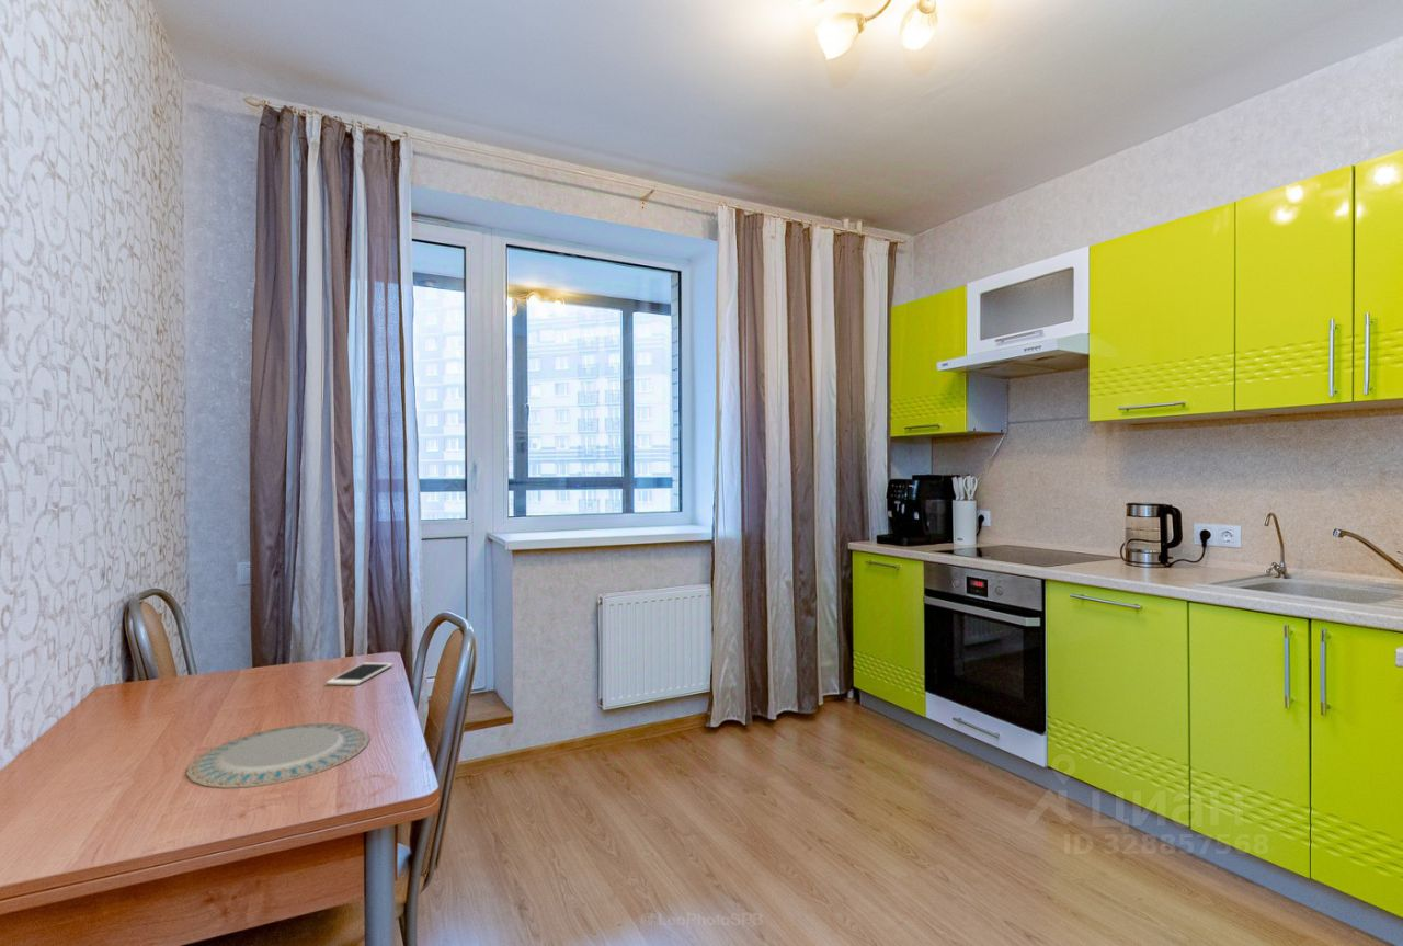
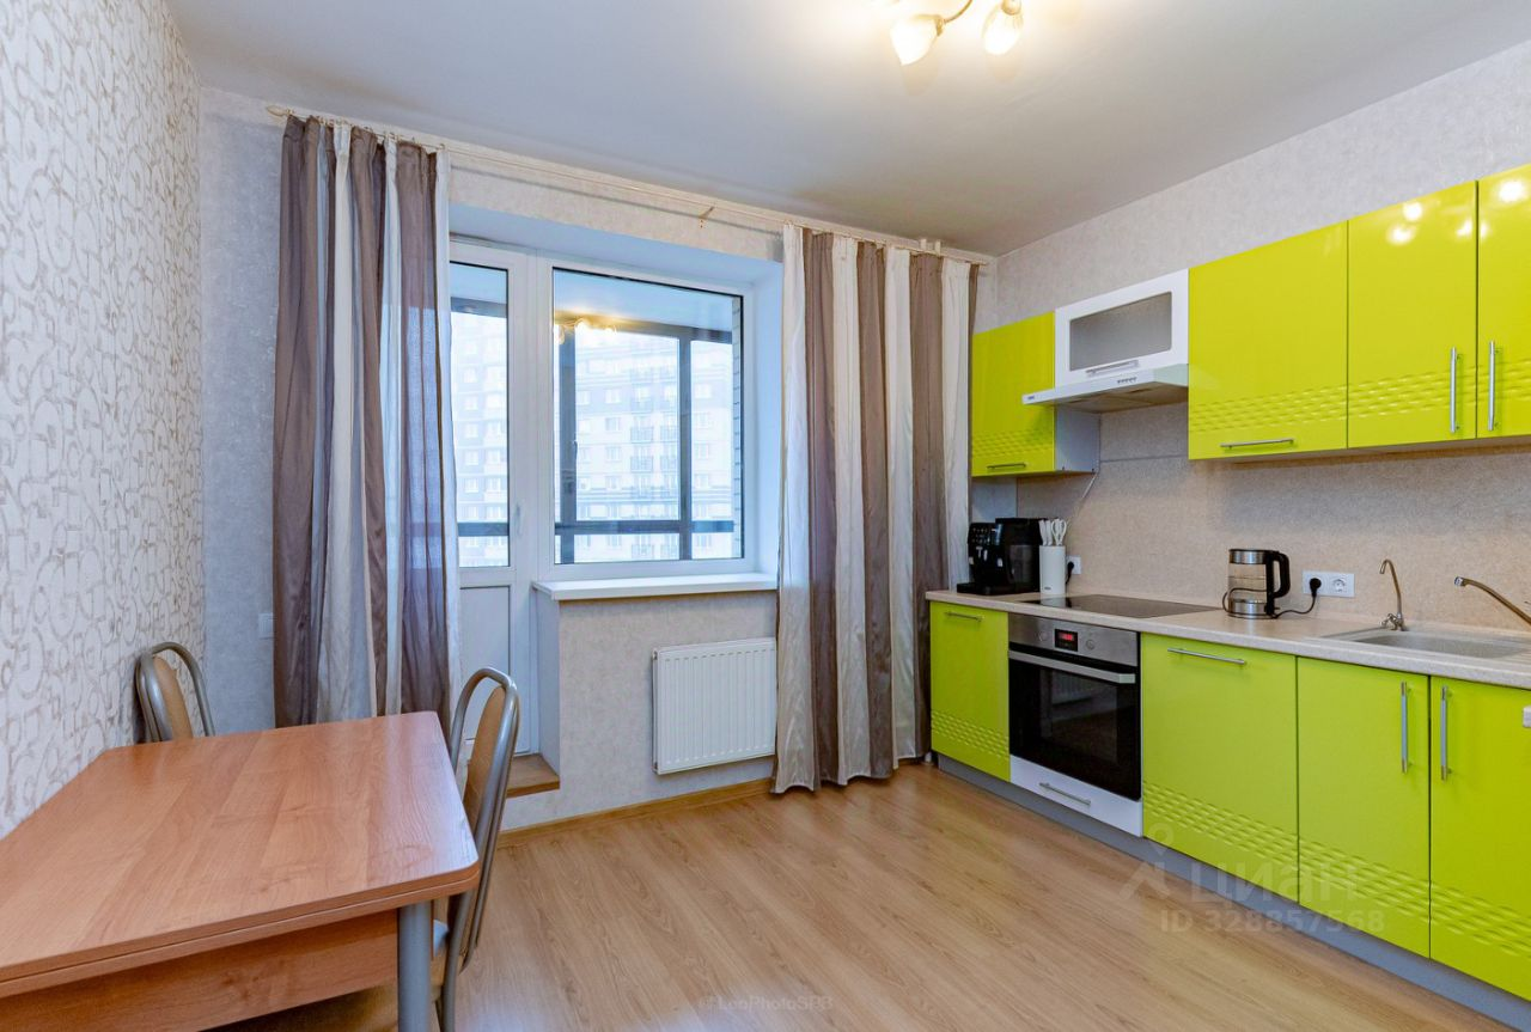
- chinaware (283, 749)
- cell phone (361, 673)
